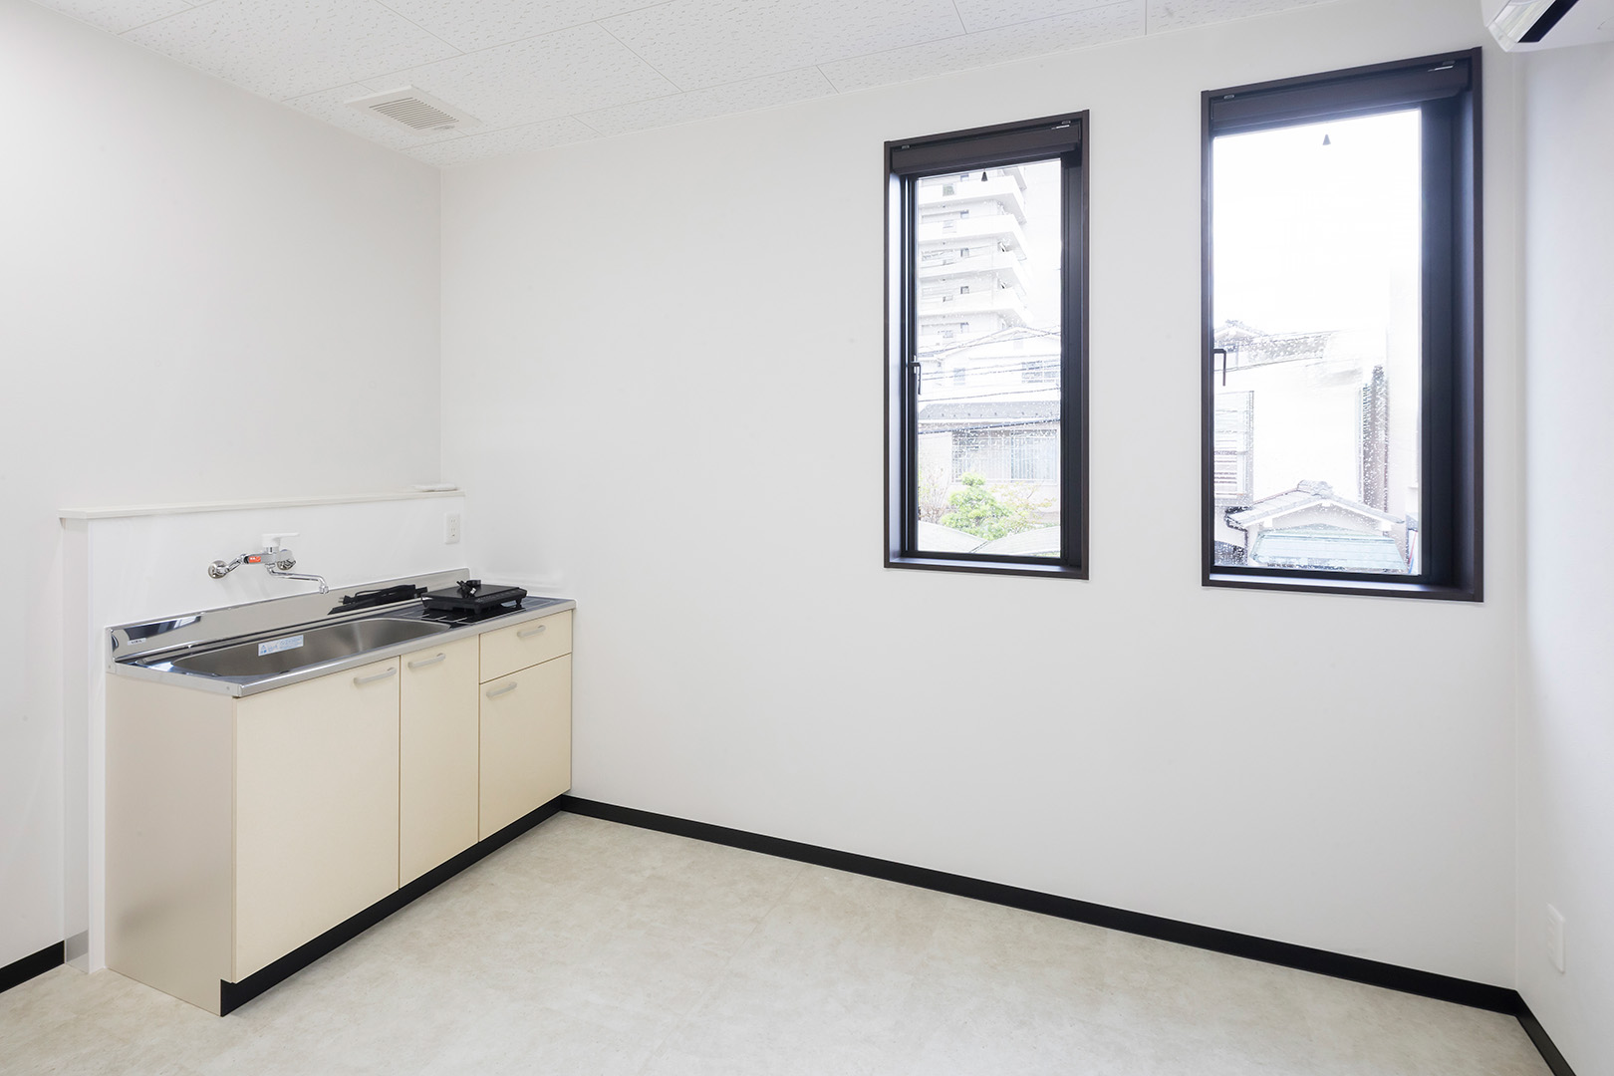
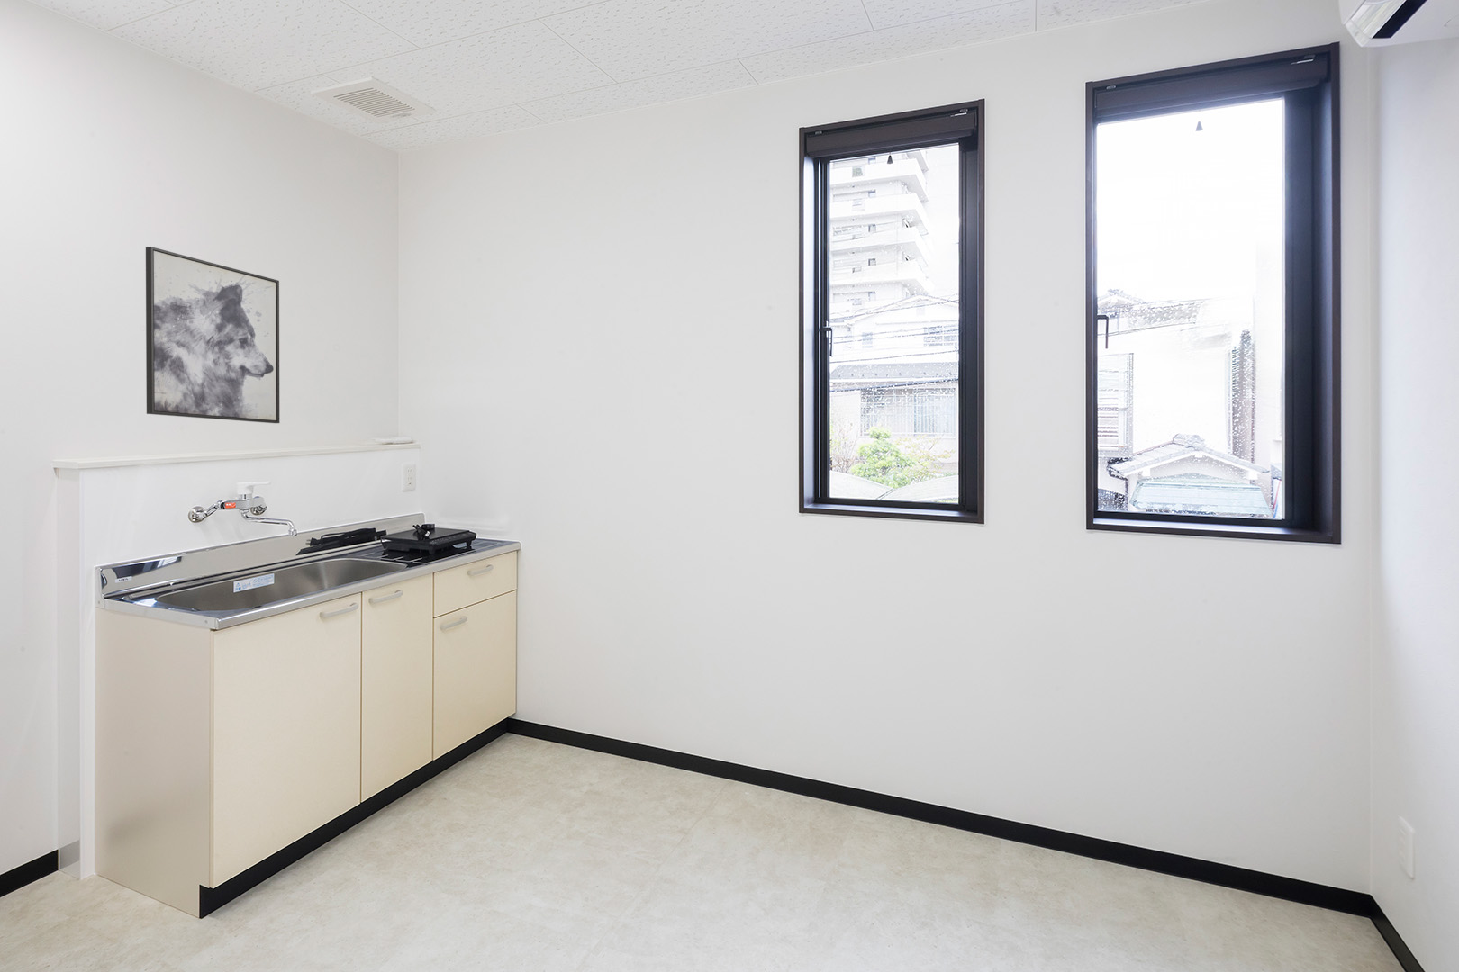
+ wall art (217, 342)
